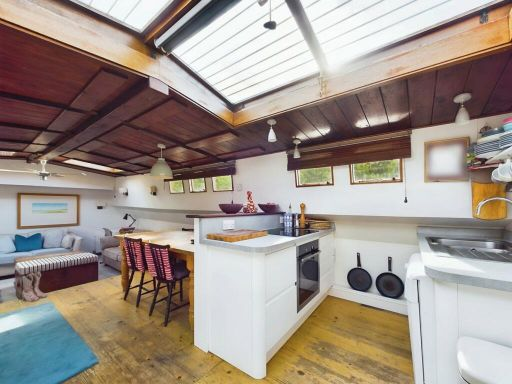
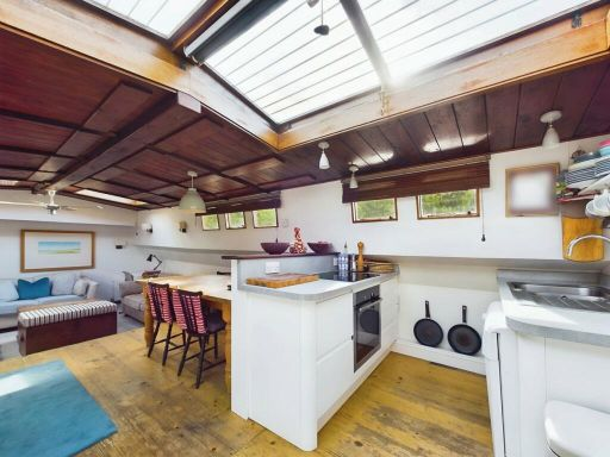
- boots (34, 285)
